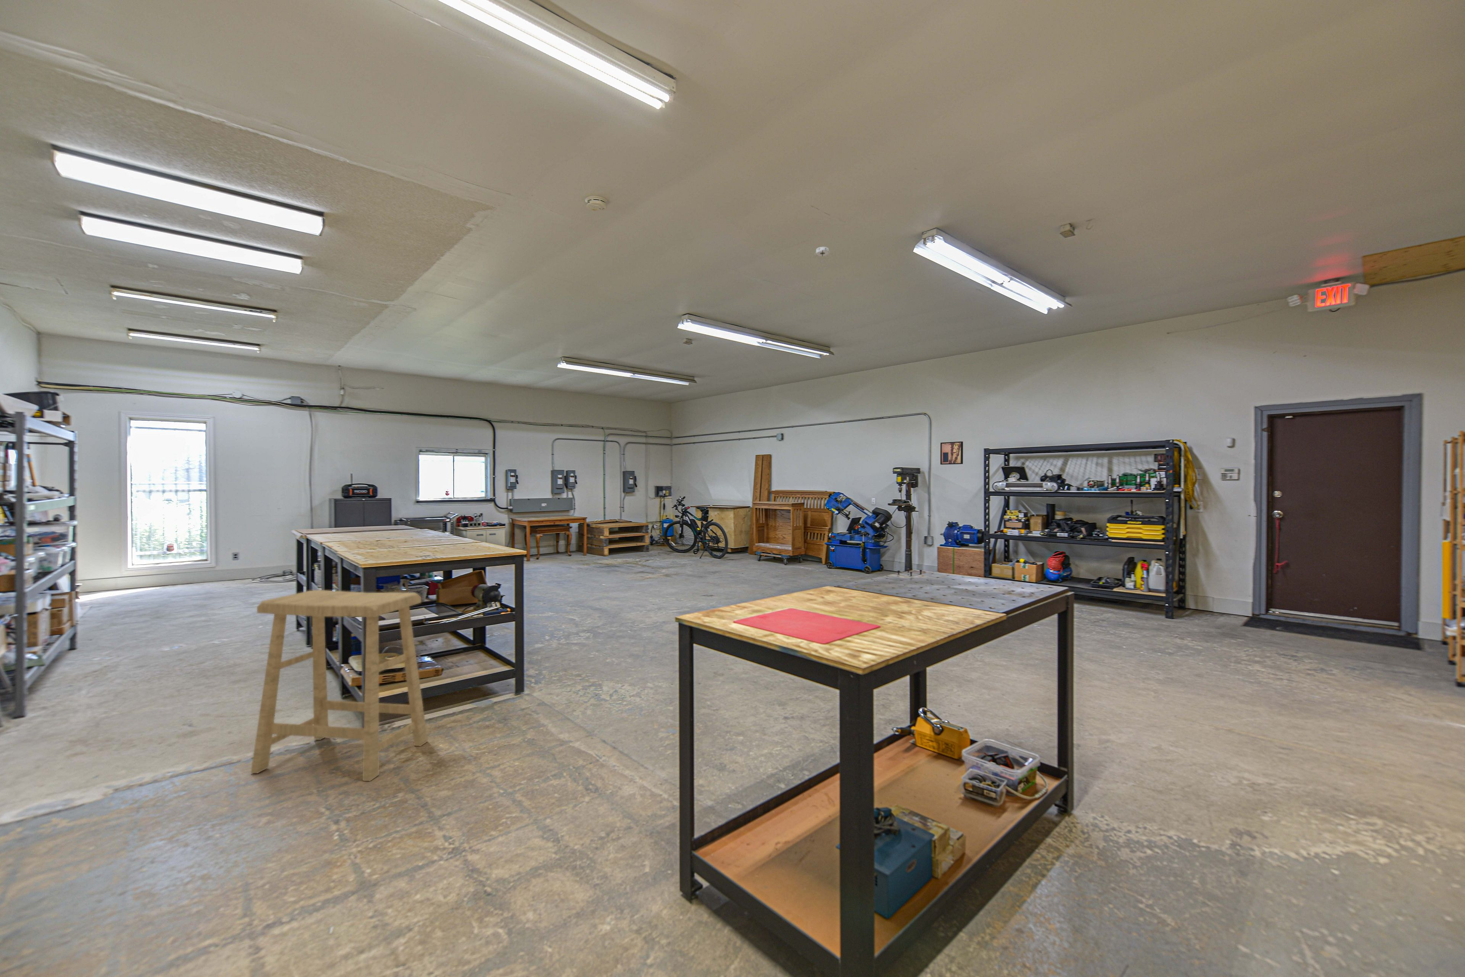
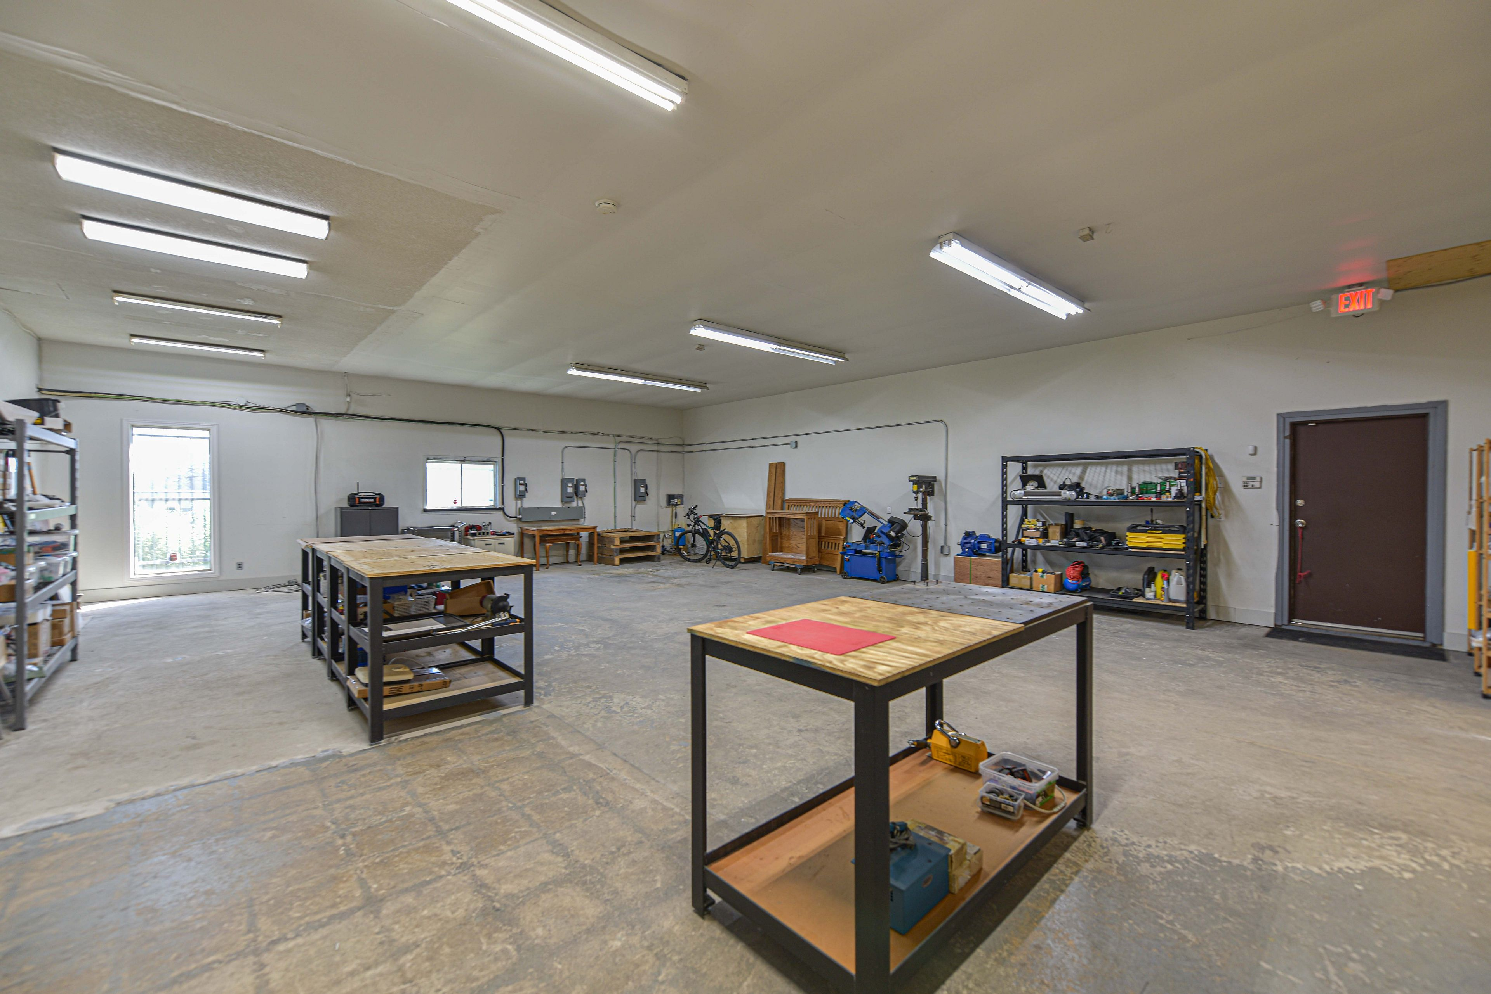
- smoke detector (821, 252)
- wall art (951, 453)
- stool (326, 677)
